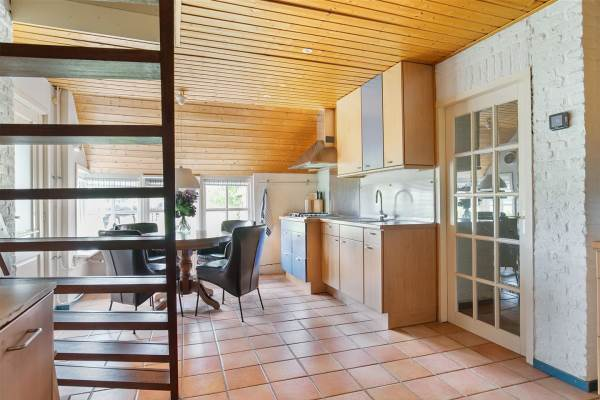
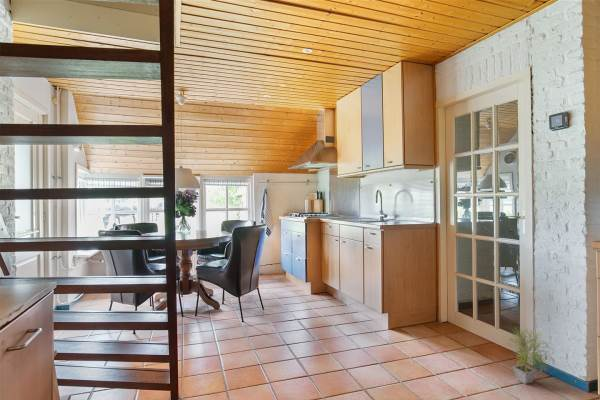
+ potted plant (529, 353)
